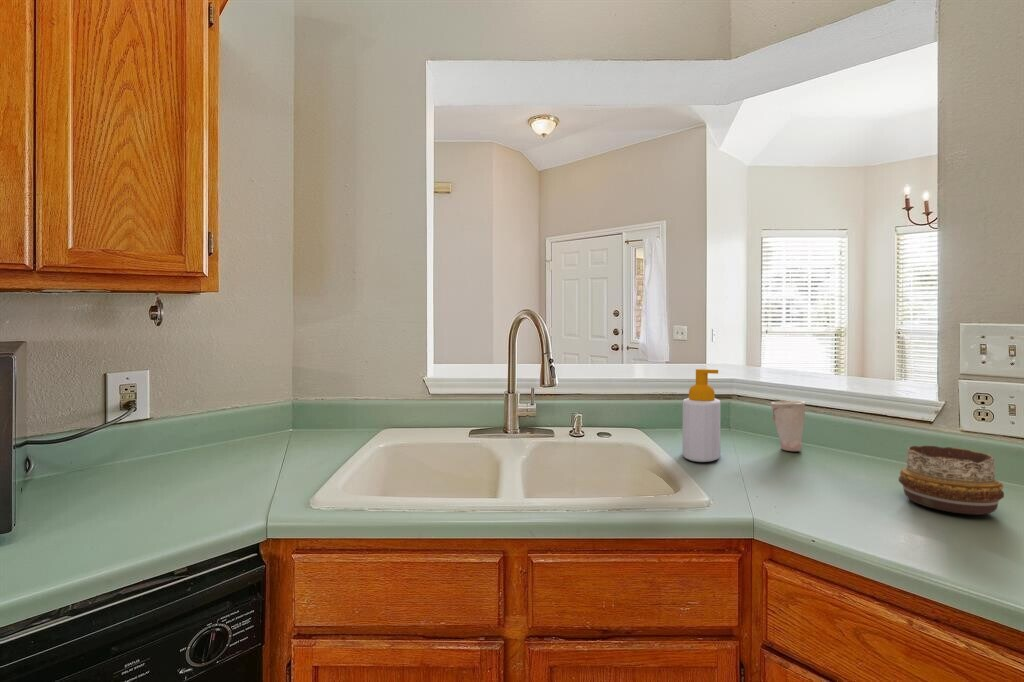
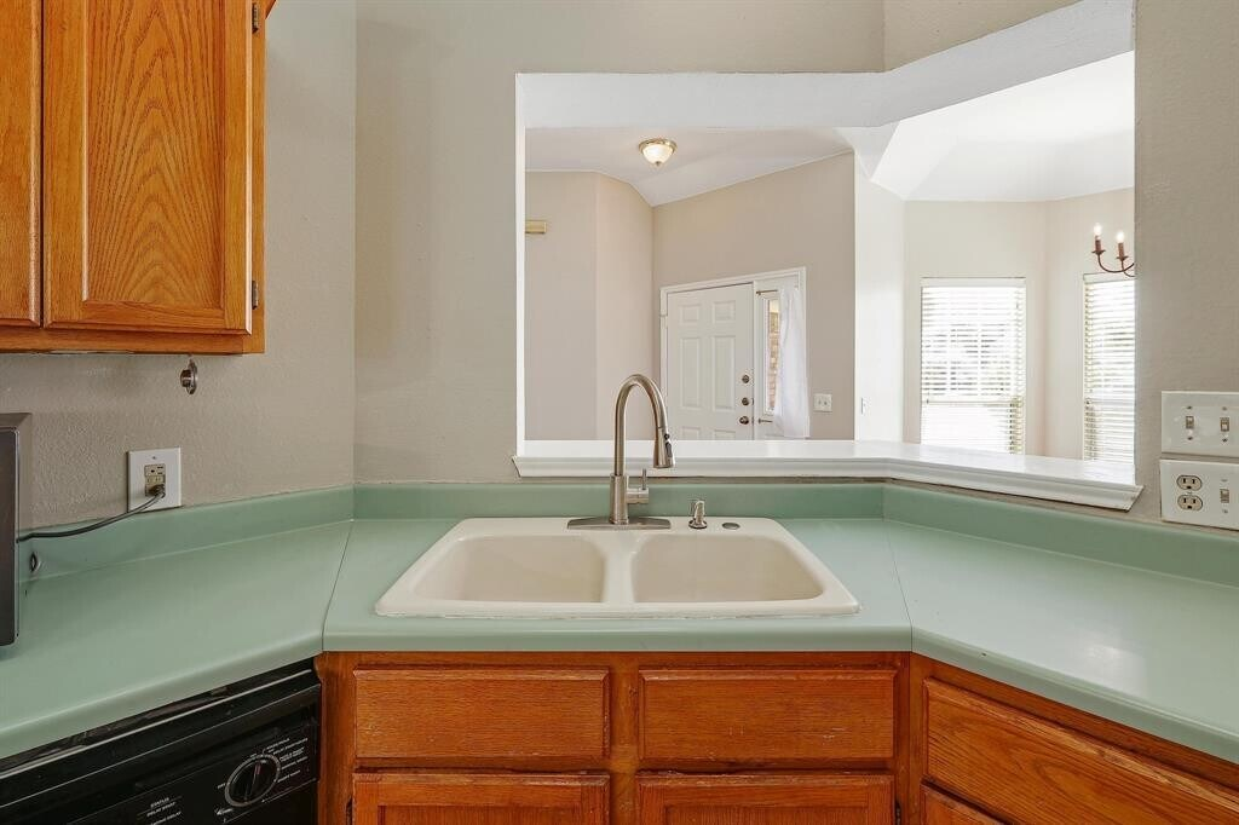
- soap bottle (701, 412)
- cup (787, 424)
- decorative bowl (948, 478)
